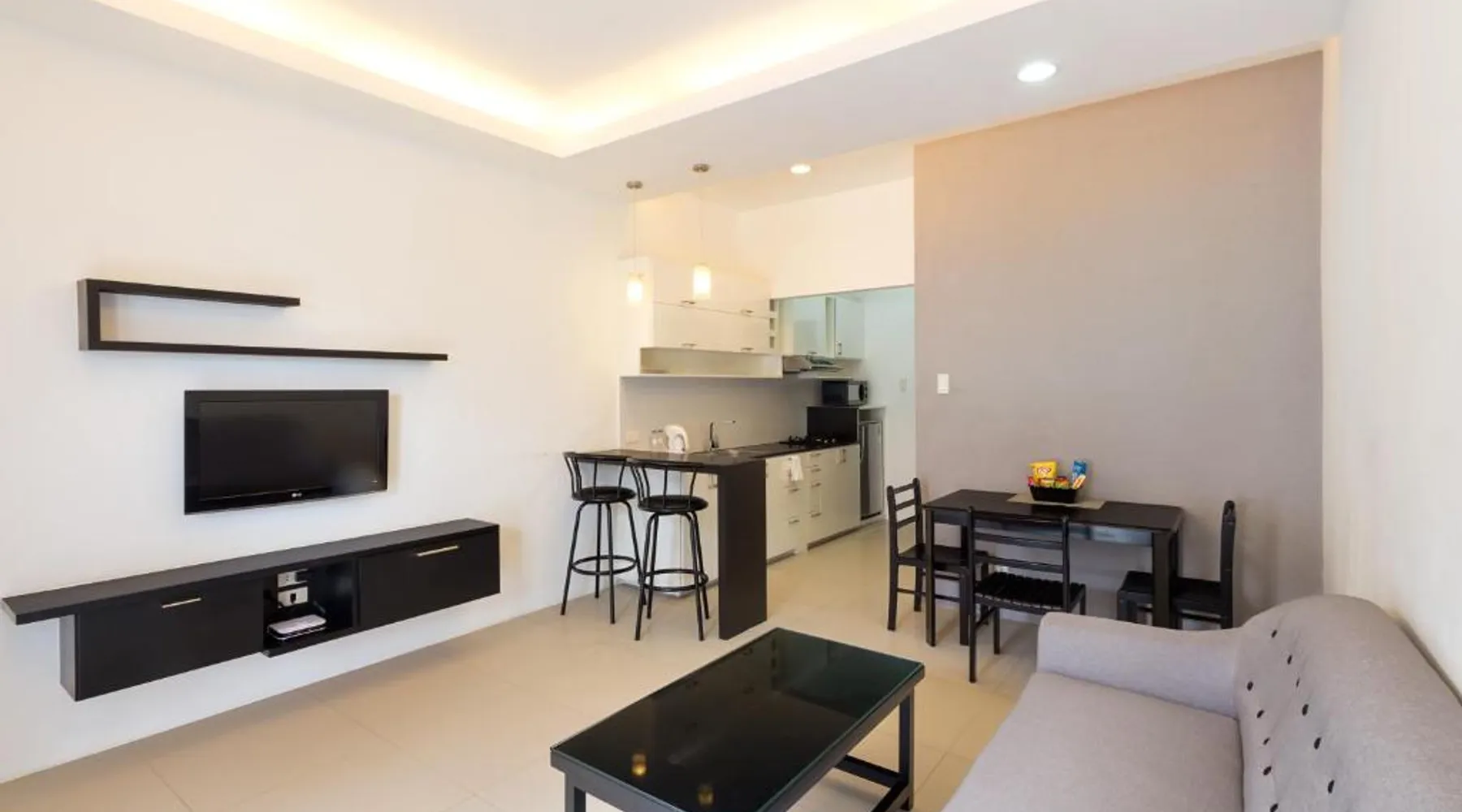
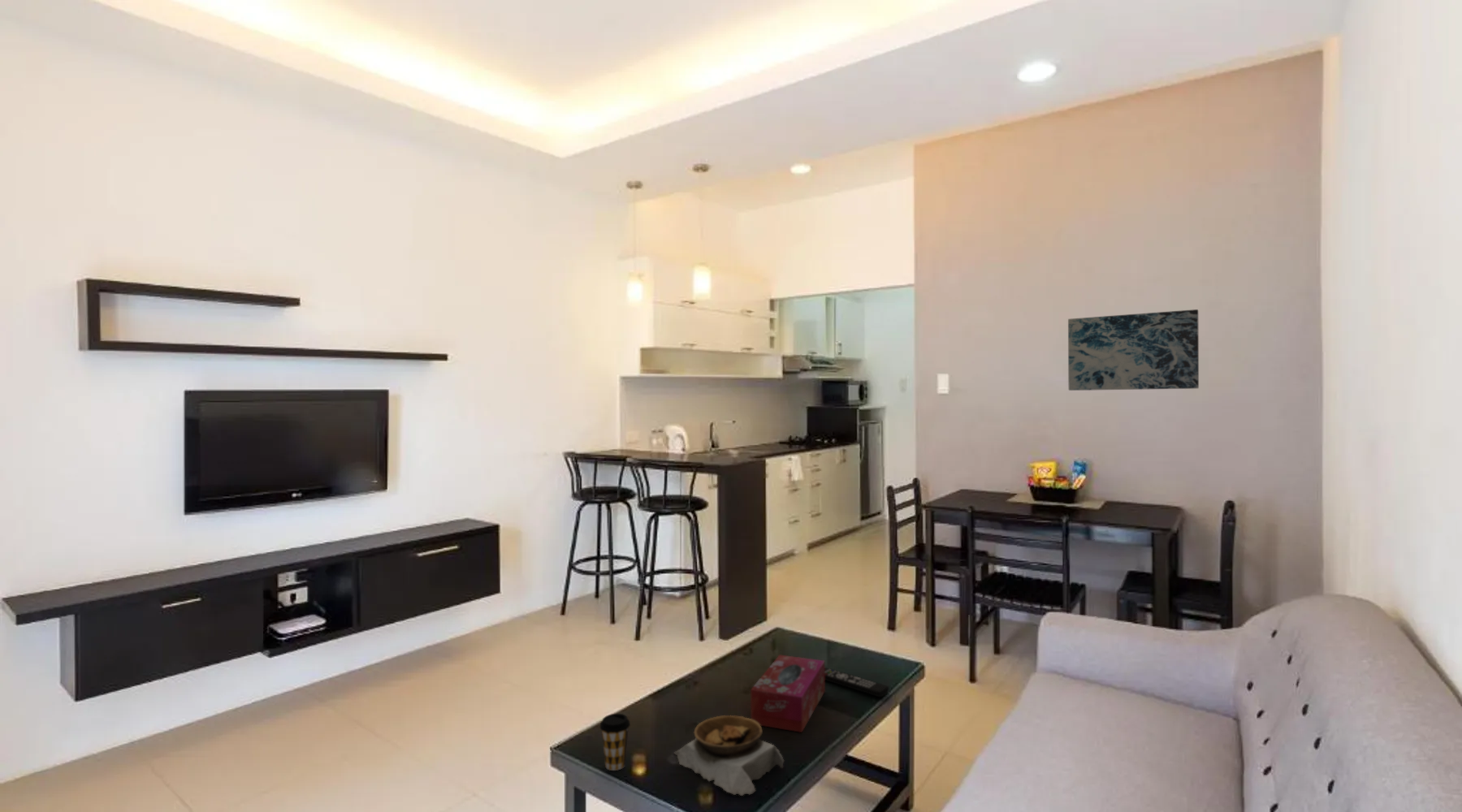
+ wall art (1130, 352)
+ tissue box (789, 690)
+ coffee cup (615, 742)
+ bowl (724, 745)
+ remote control (850, 681)
